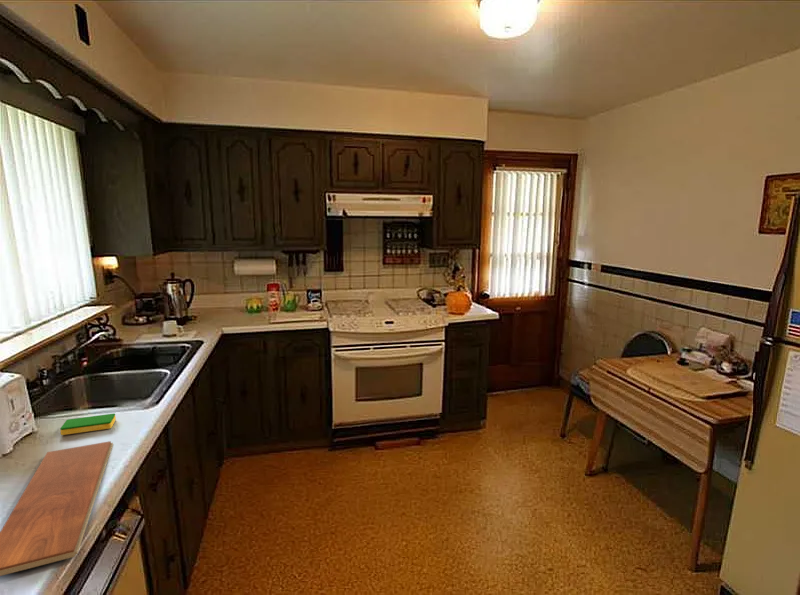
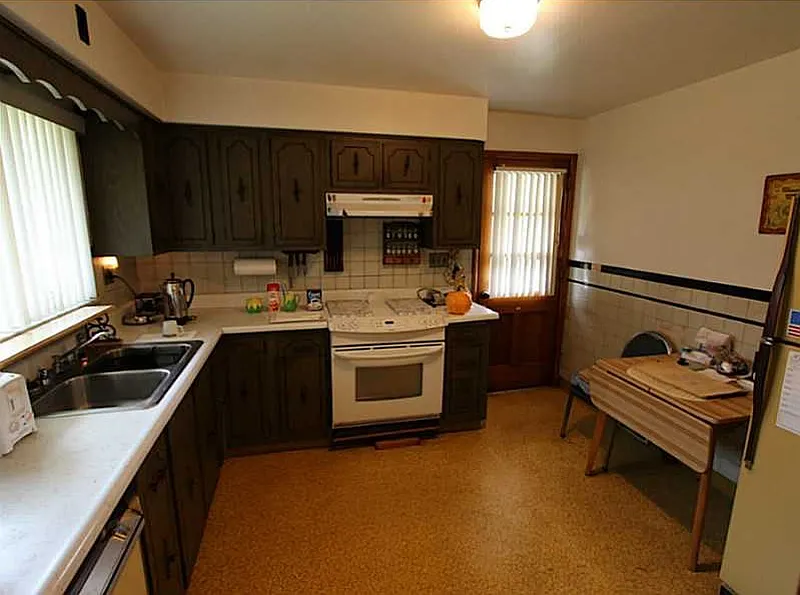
- chopping board (59, 495)
- dish sponge (89, 423)
